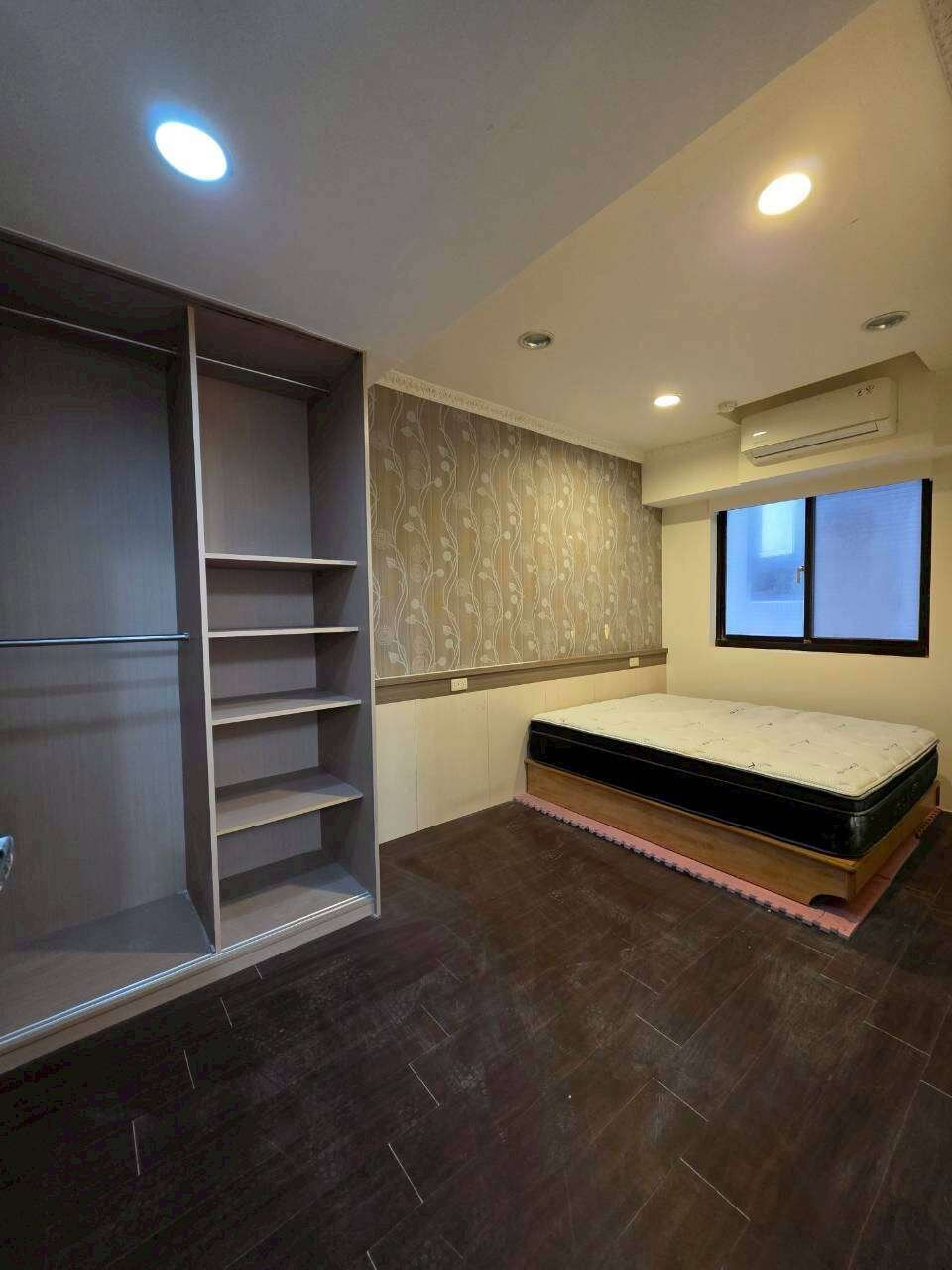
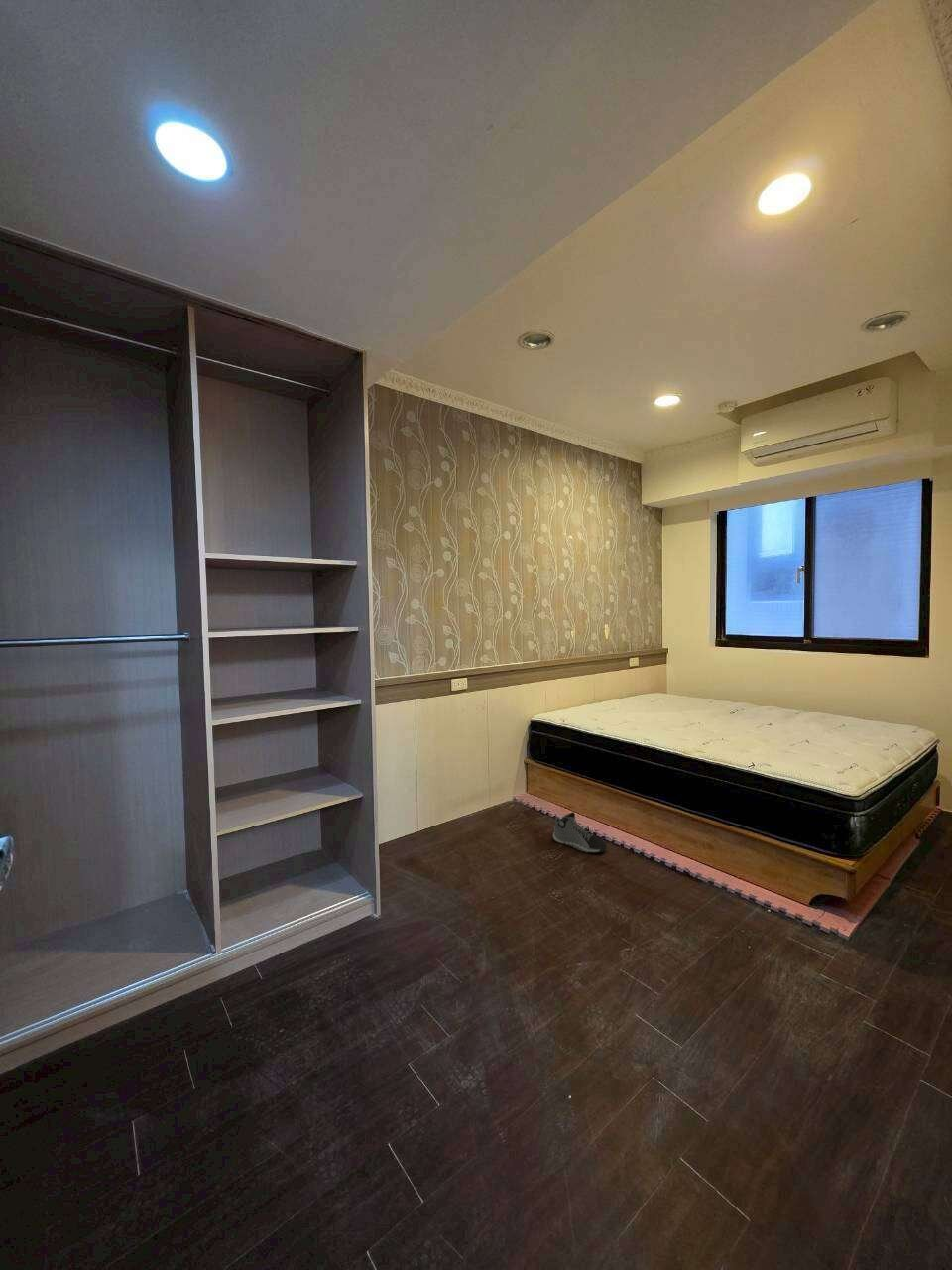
+ sneaker (578, 829)
